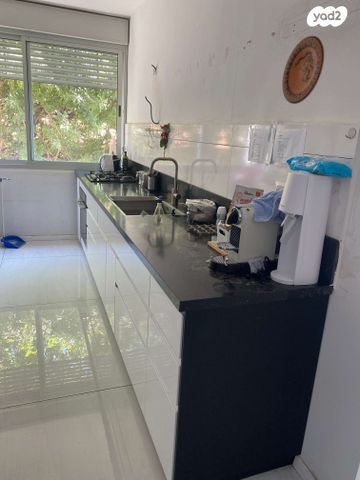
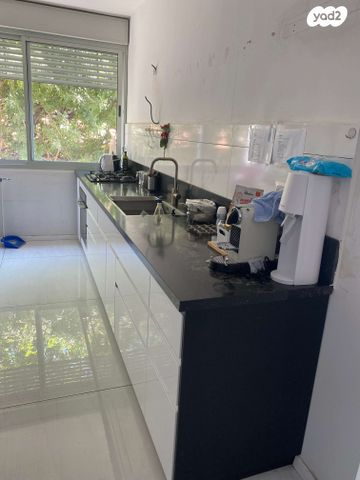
- decorative plate (302, 71)
